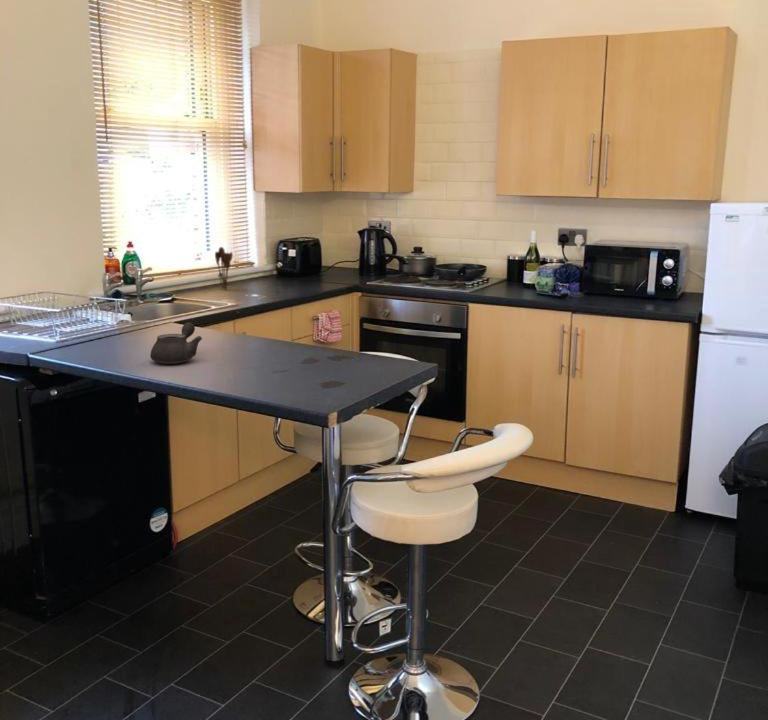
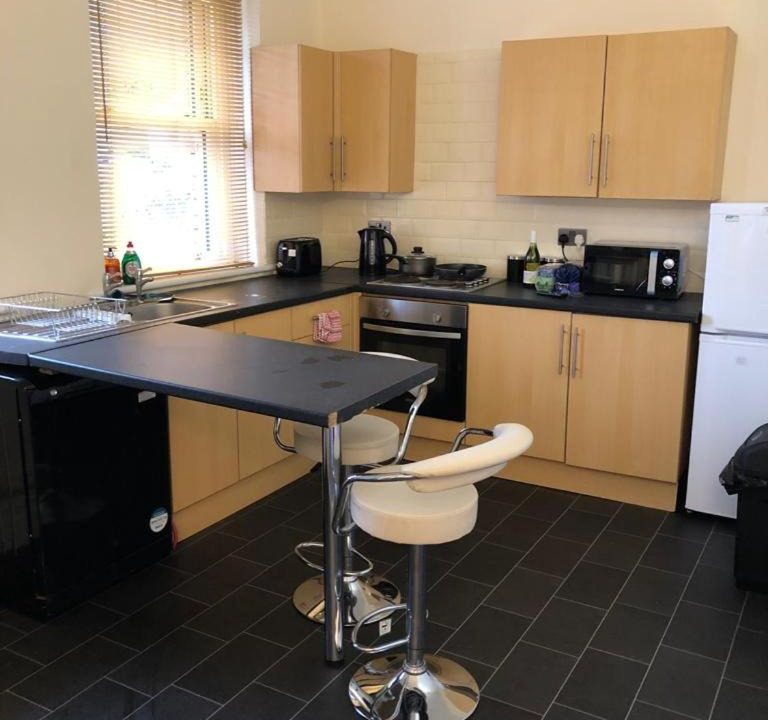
- teapot (179, 342)
- utensil holder (224, 268)
